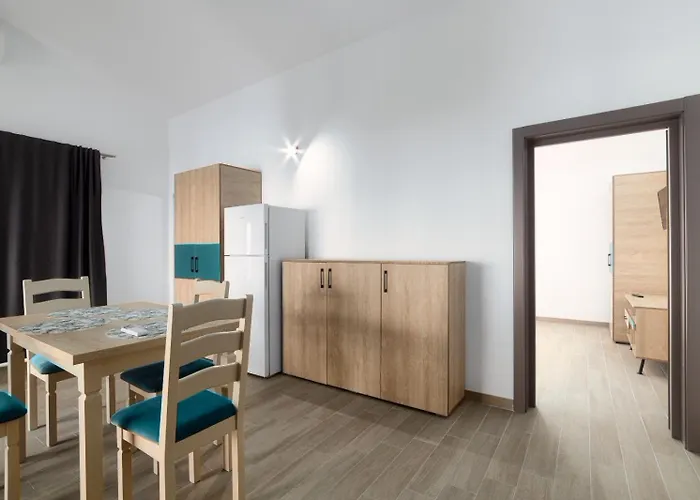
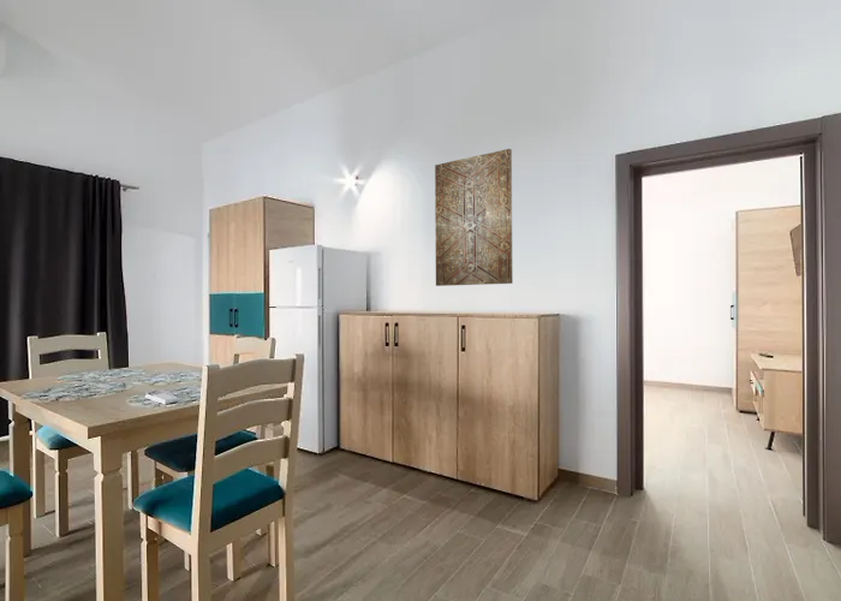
+ wall art (471, 221)
